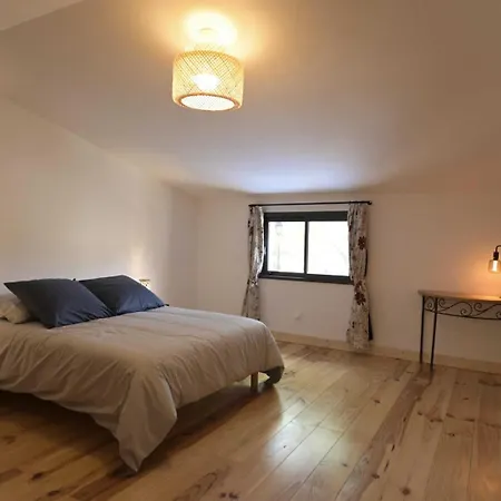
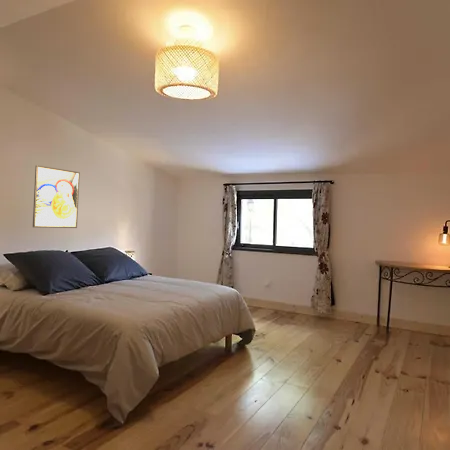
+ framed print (57, 198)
